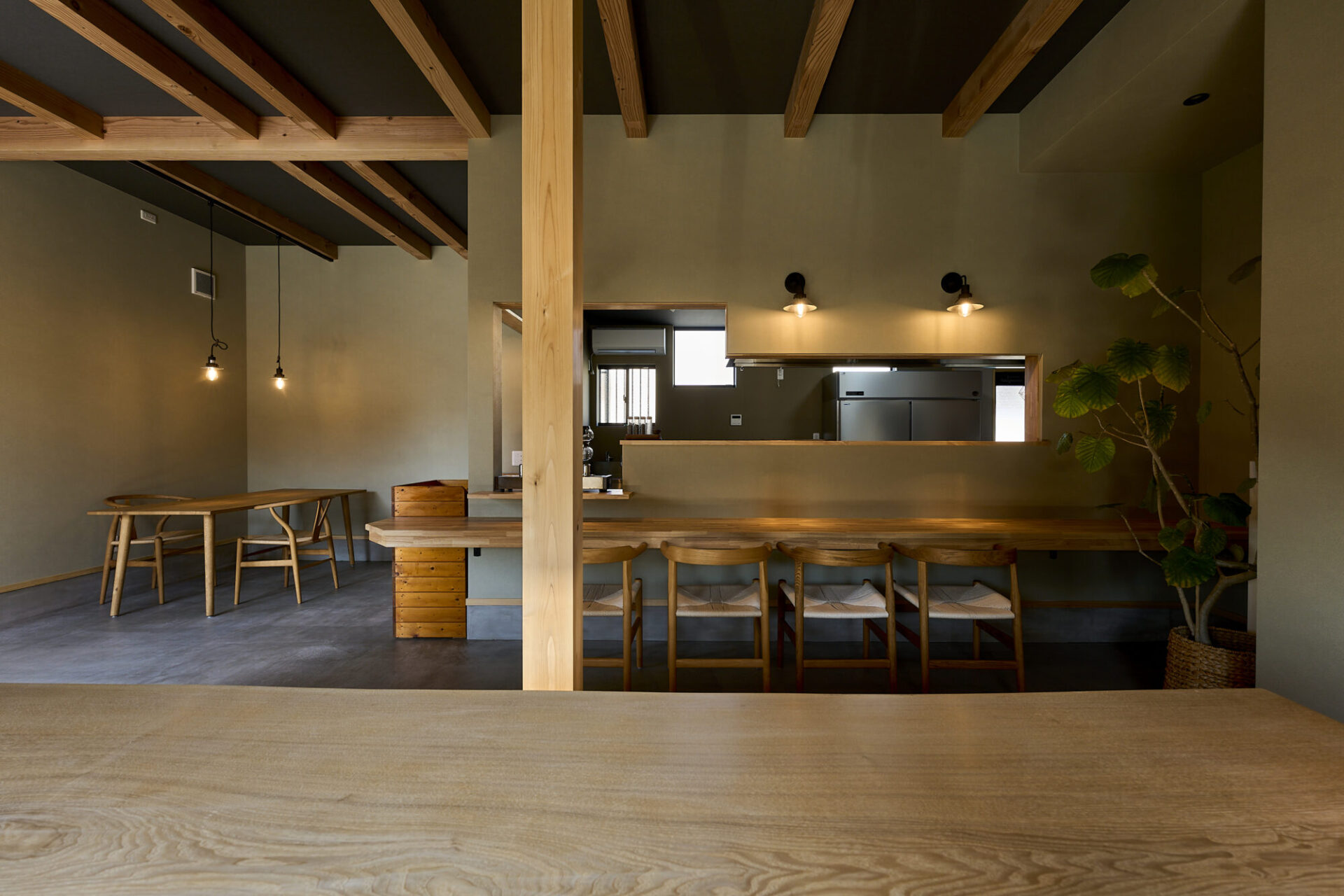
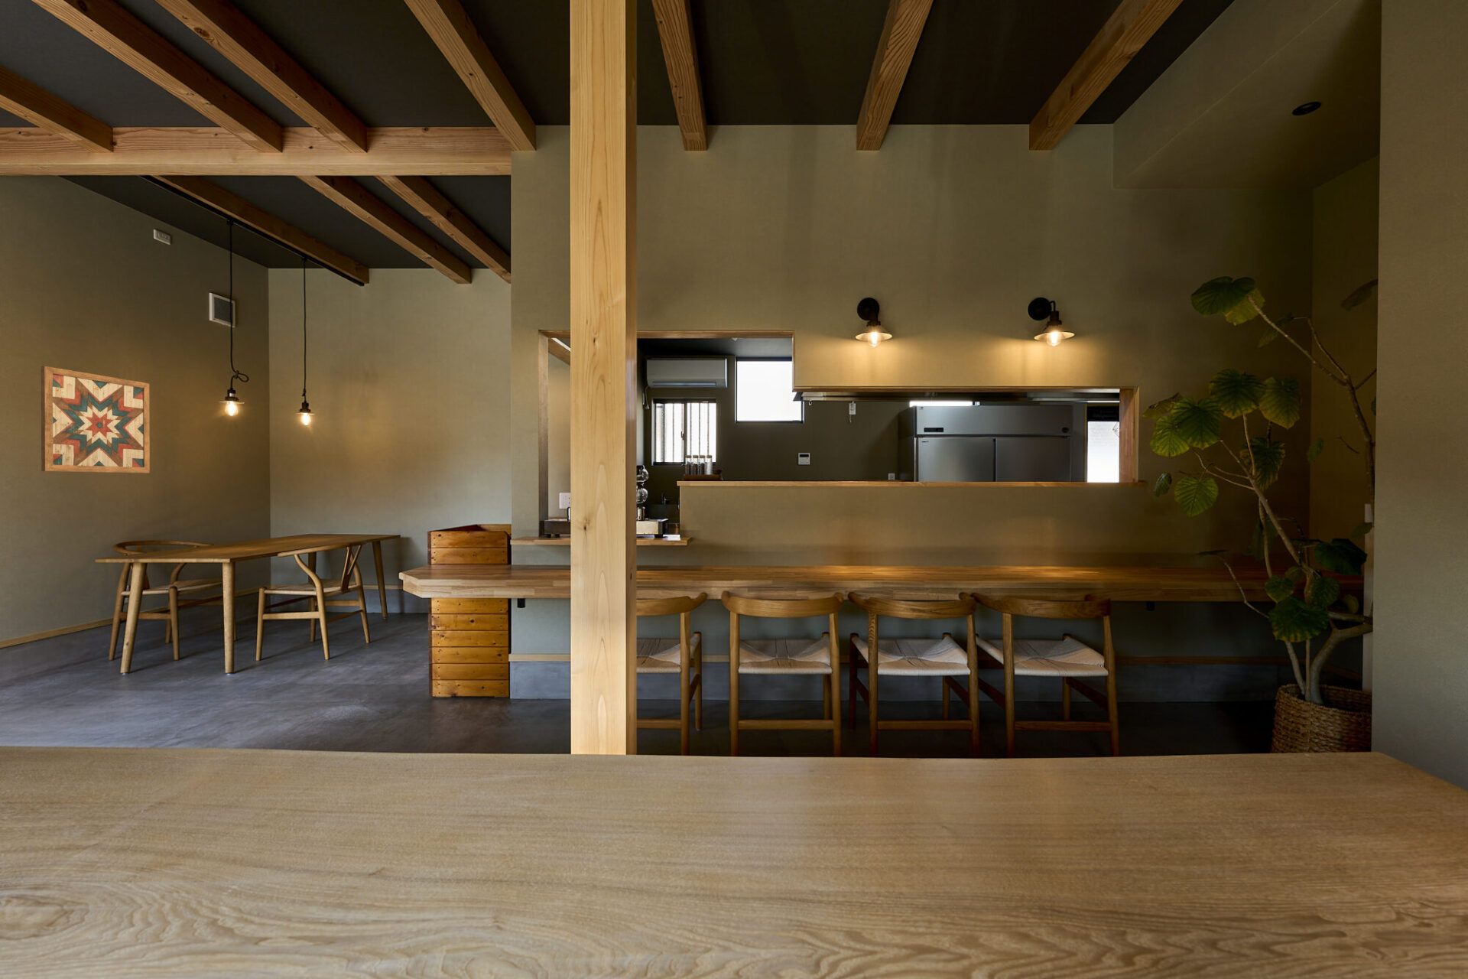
+ wall art (99, 424)
